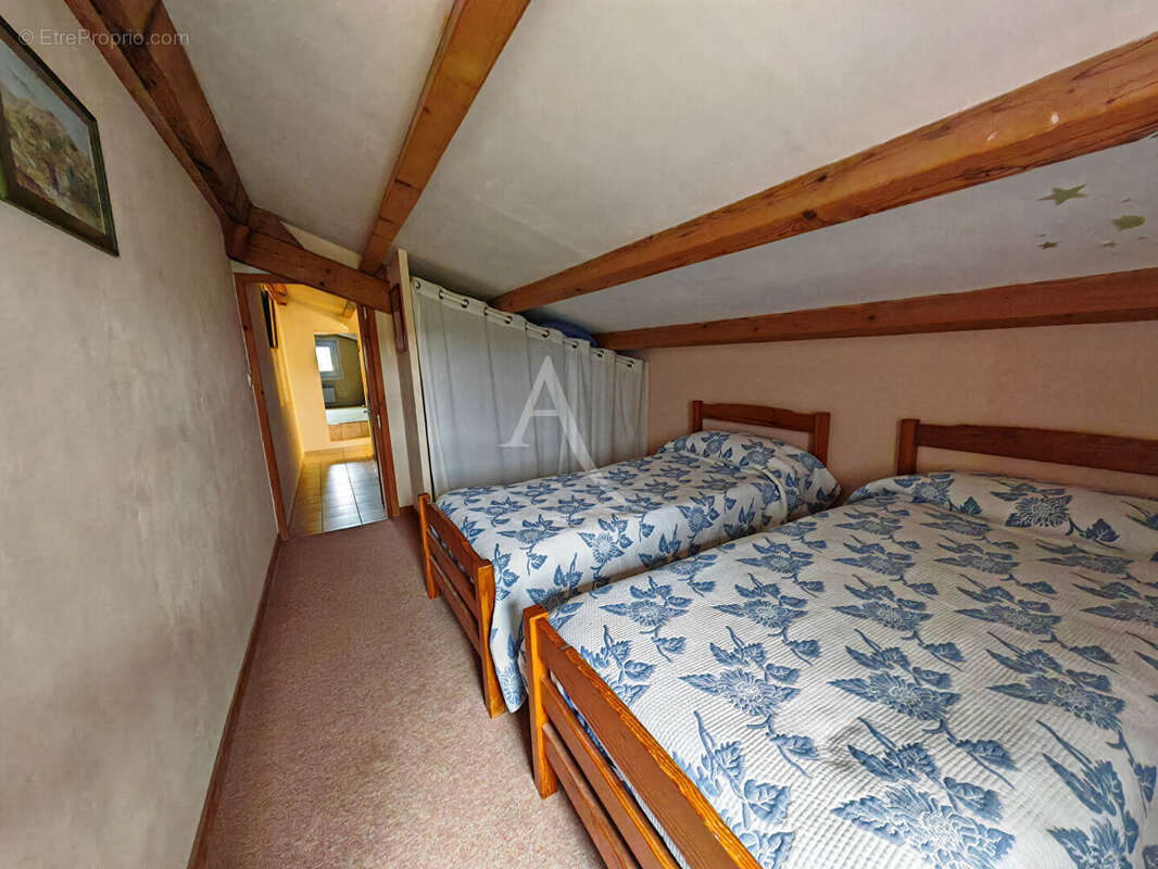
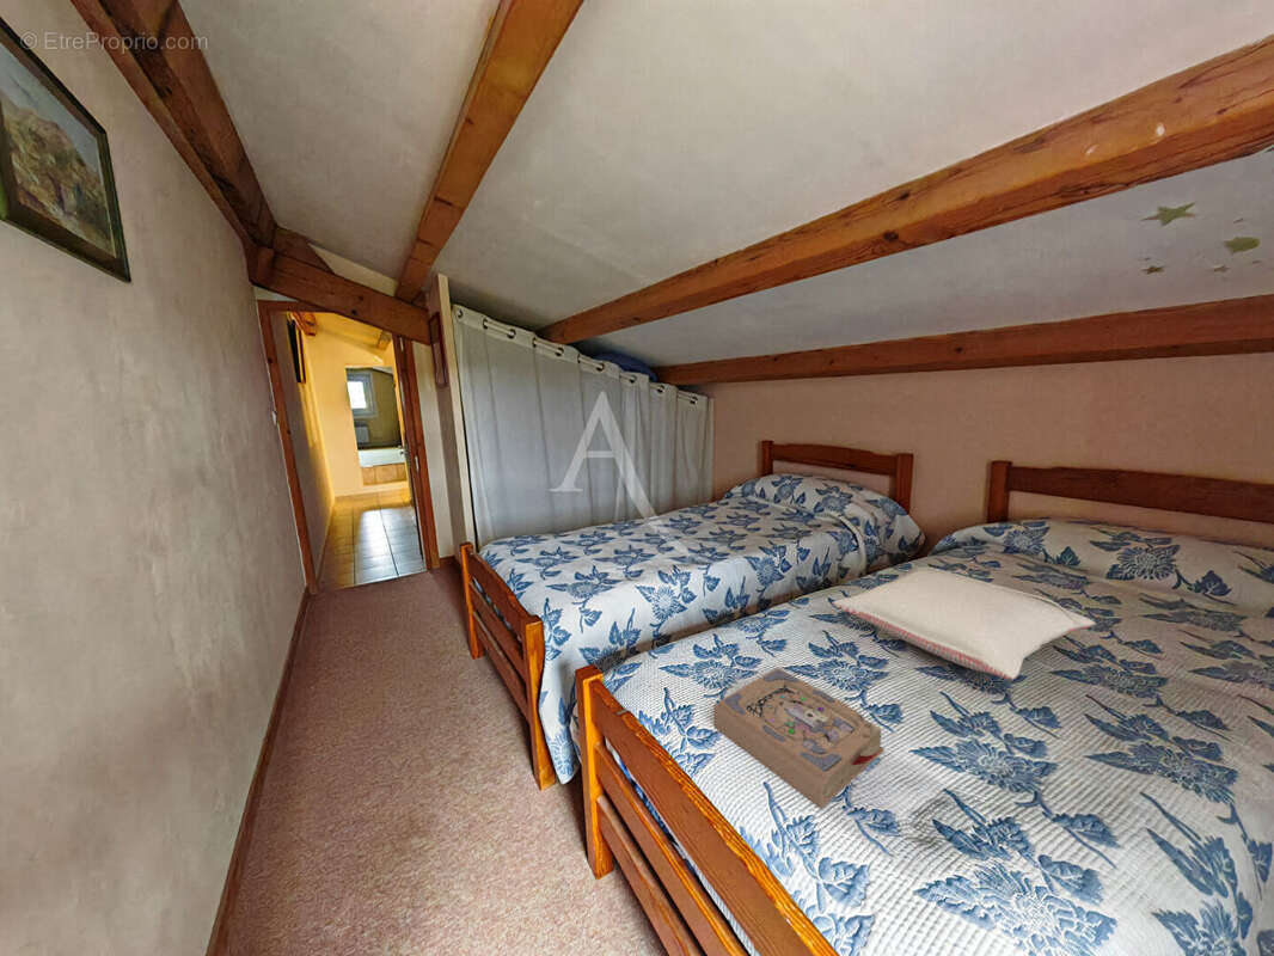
+ book (803, 728)
+ pillow (953, 613)
